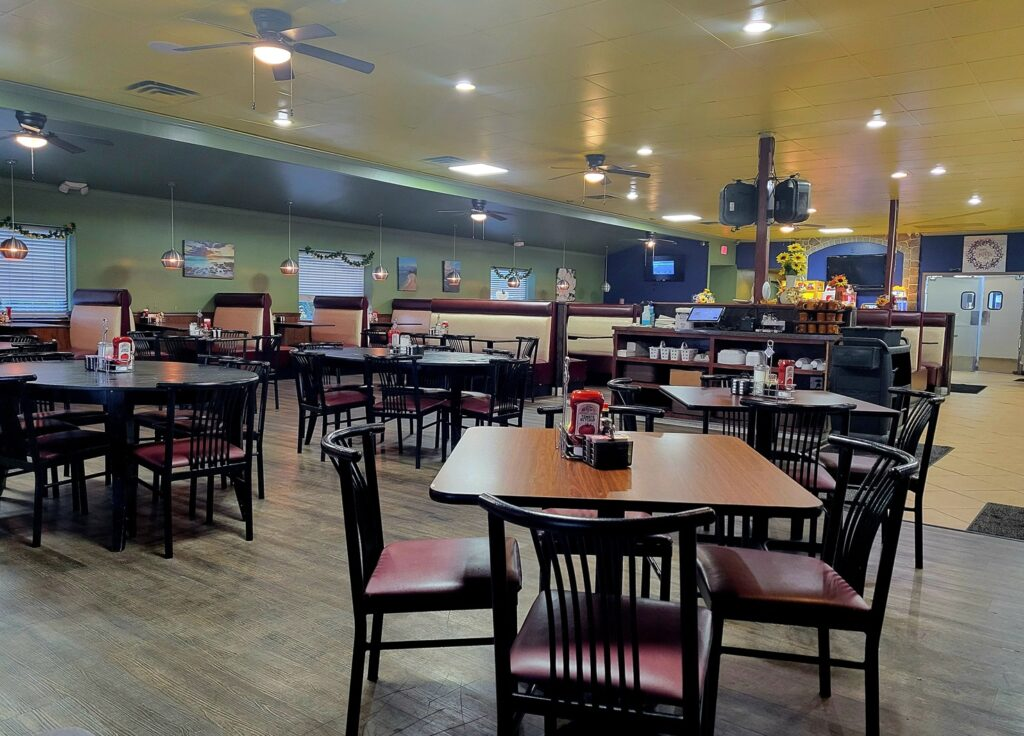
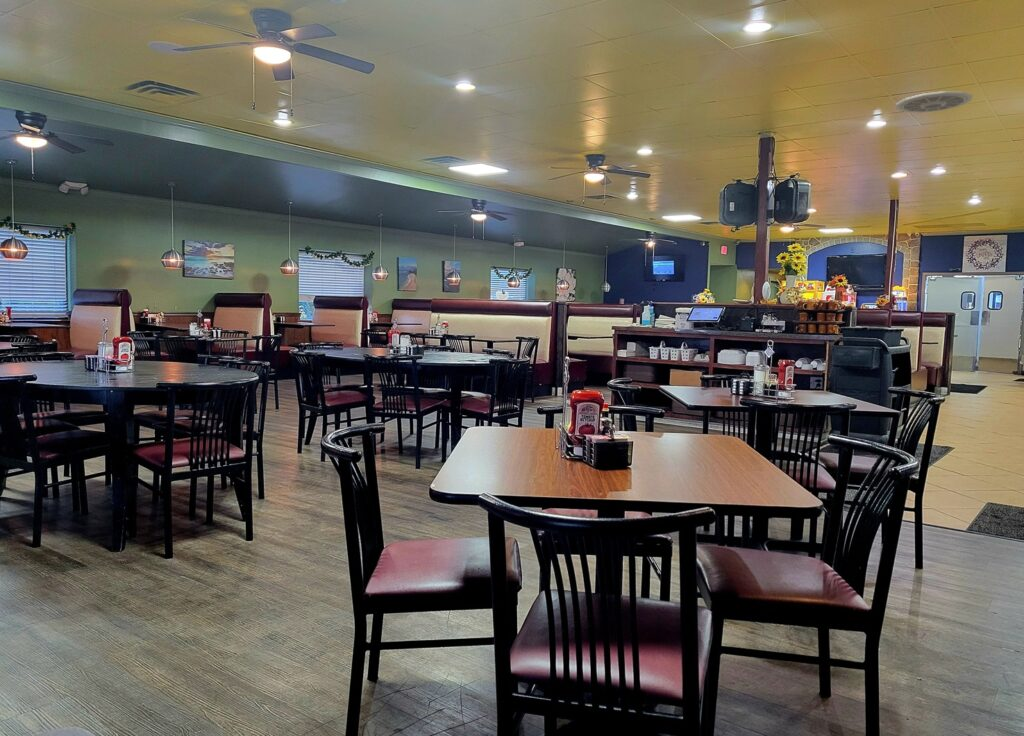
+ ceiling vent (933, 103)
